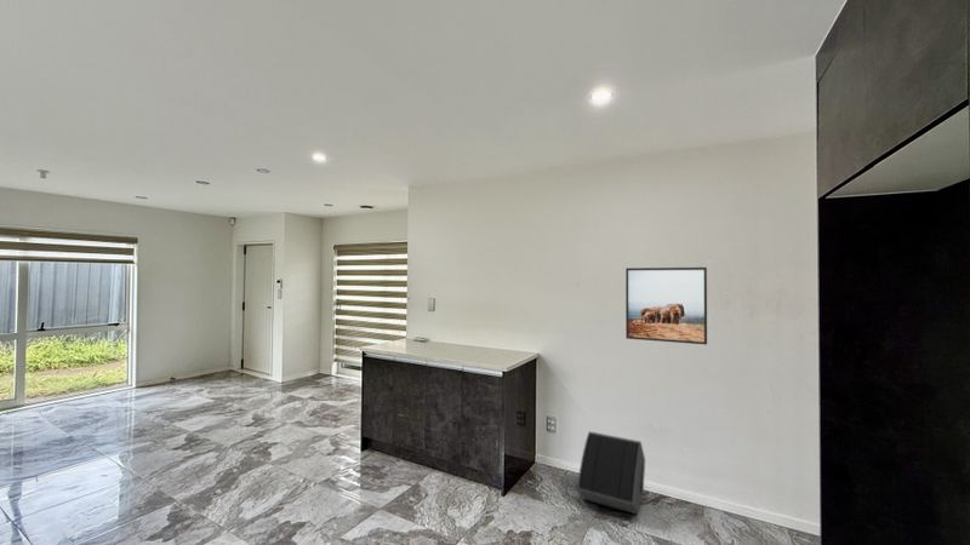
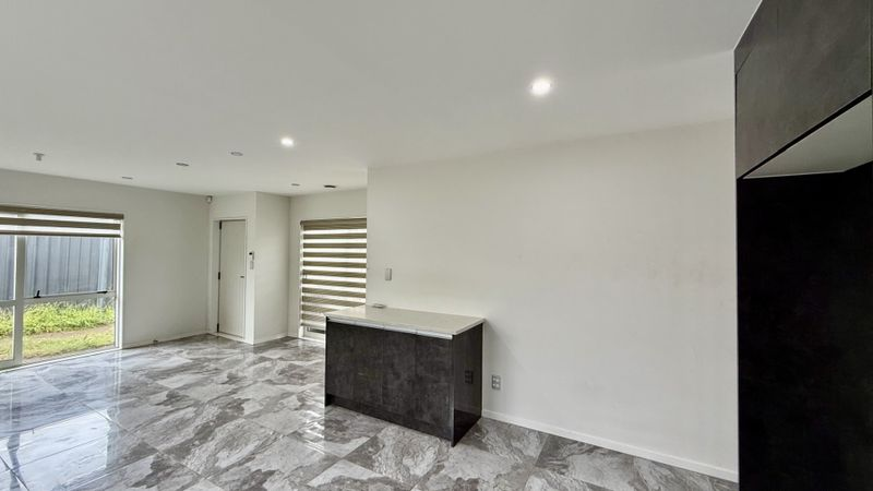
- speaker (612, 469)
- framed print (664, 304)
